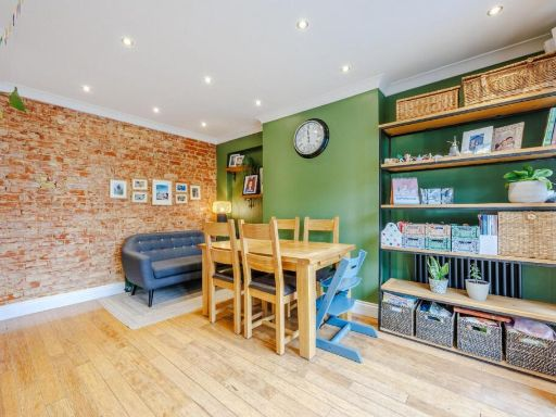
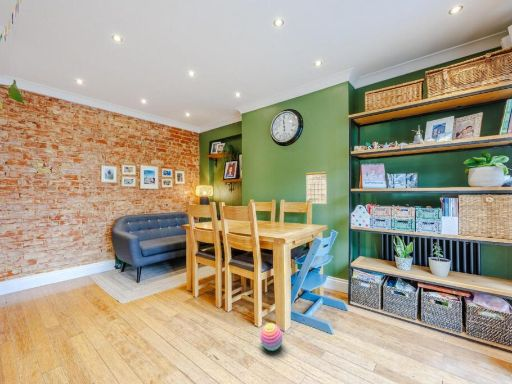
+ calendar (316, 184)
+ stacking toy (271, 335)
